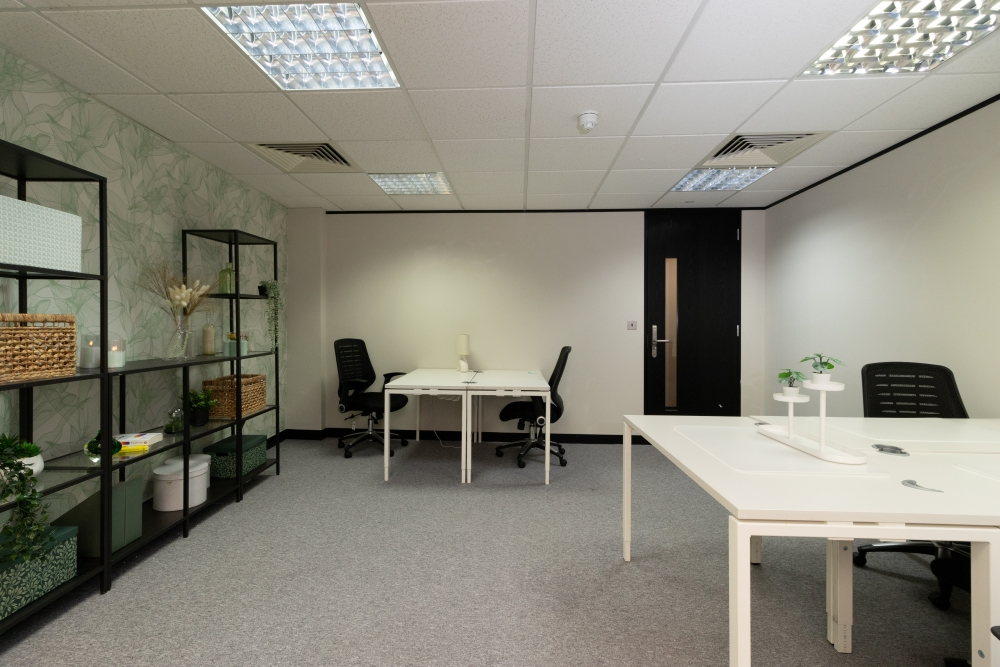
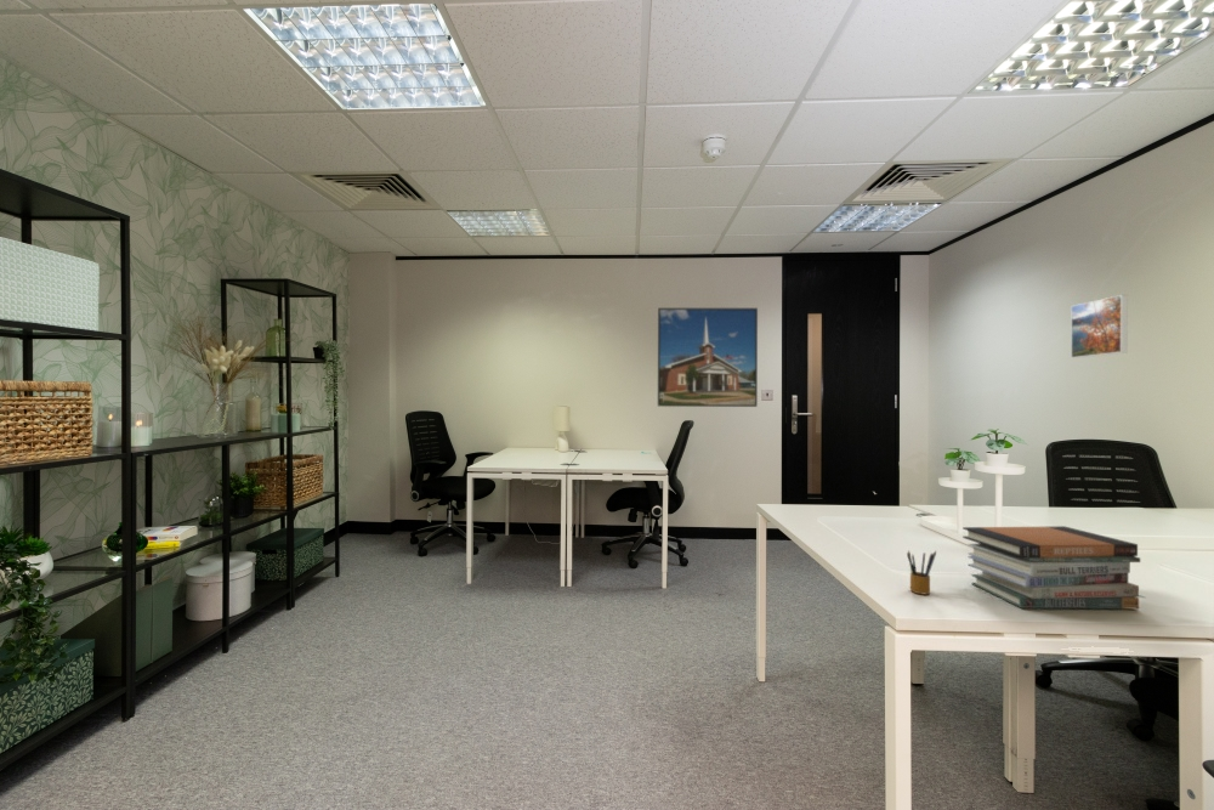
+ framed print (1097, 328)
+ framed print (707, 357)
+ pencil box (919, 572)
+ book stack (1045, 565)
